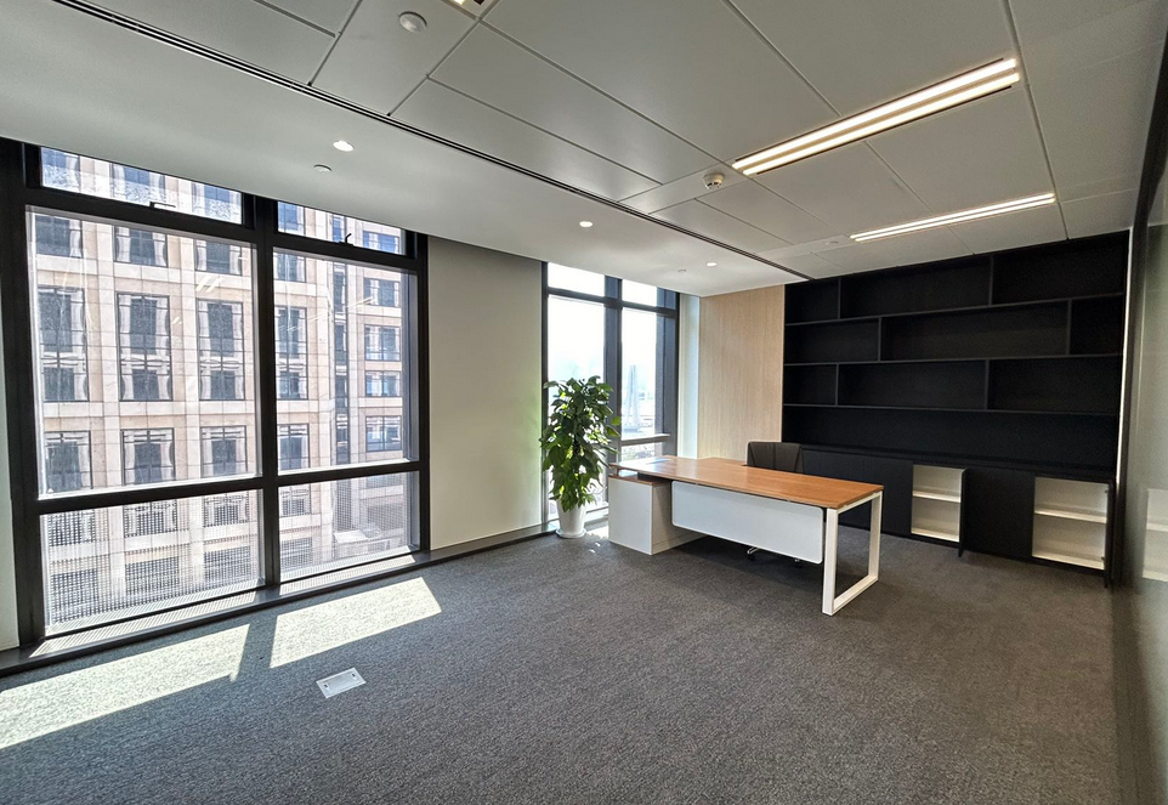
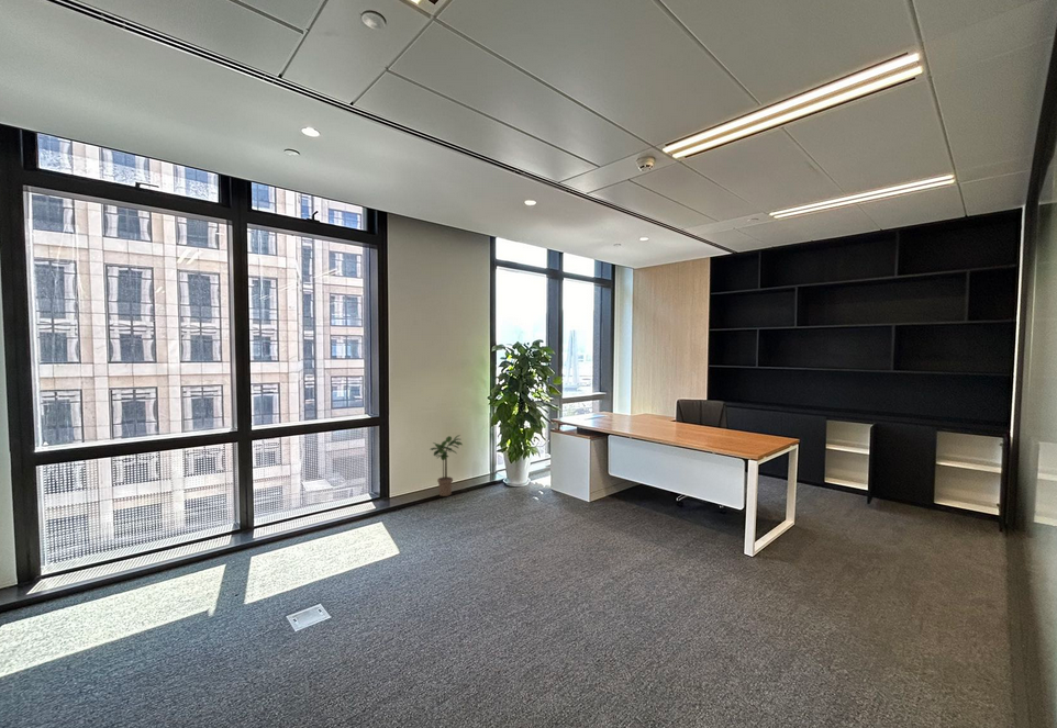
+ potted plant (445, 464)
